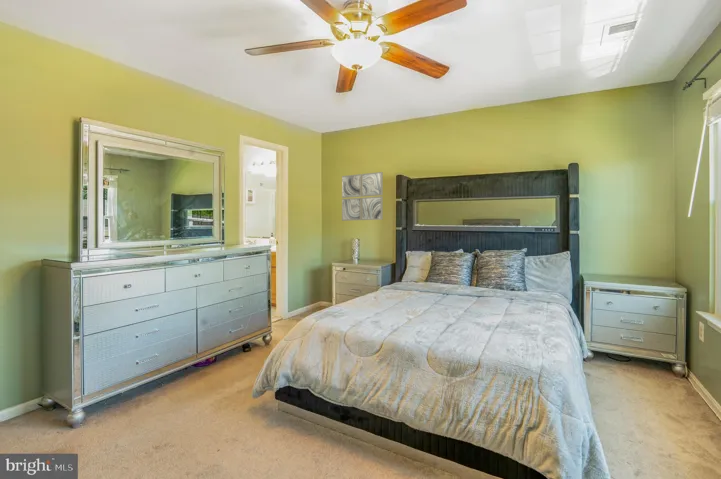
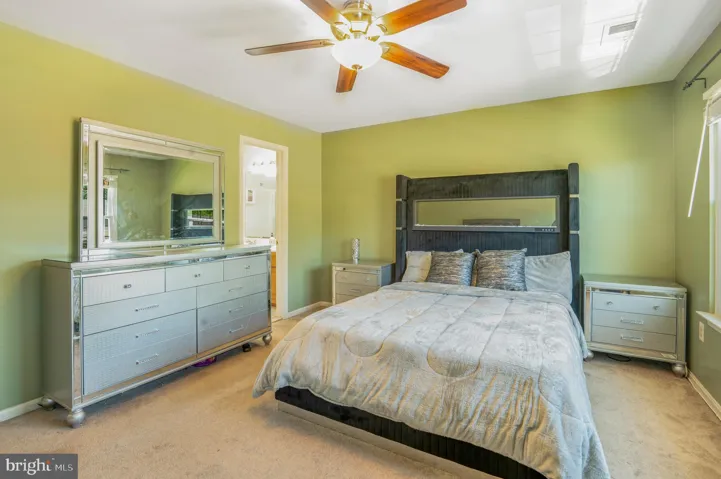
- wall art (361, 196)
